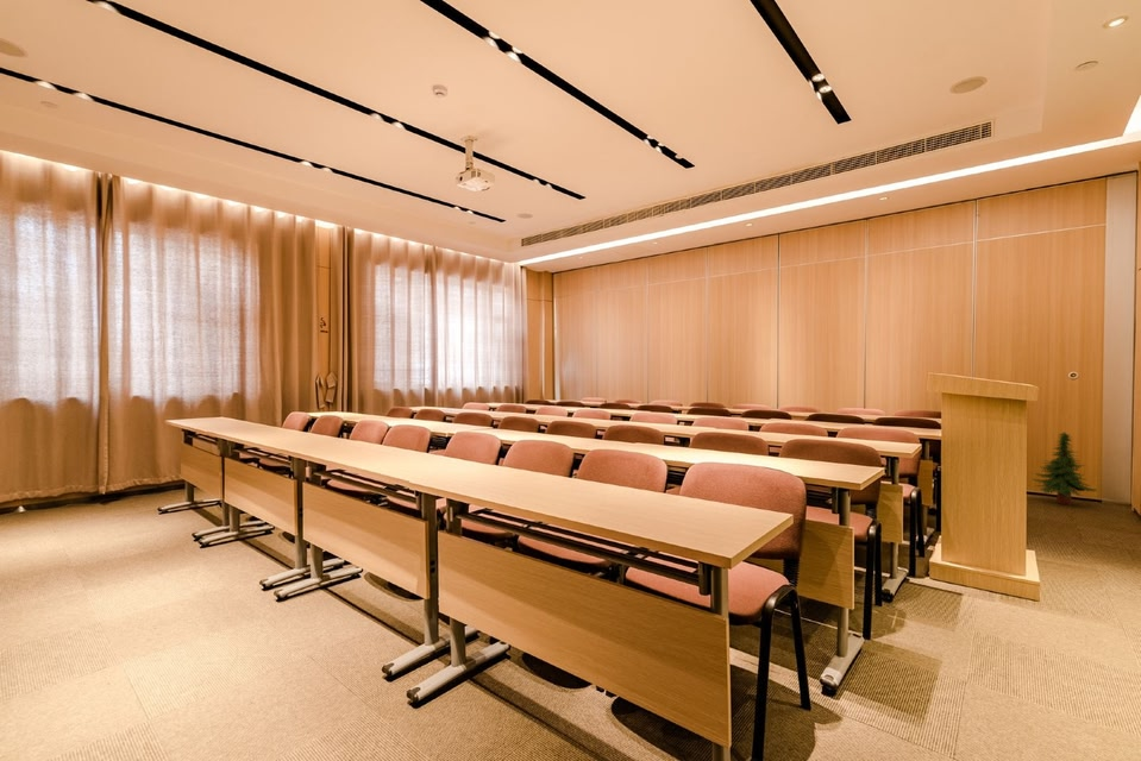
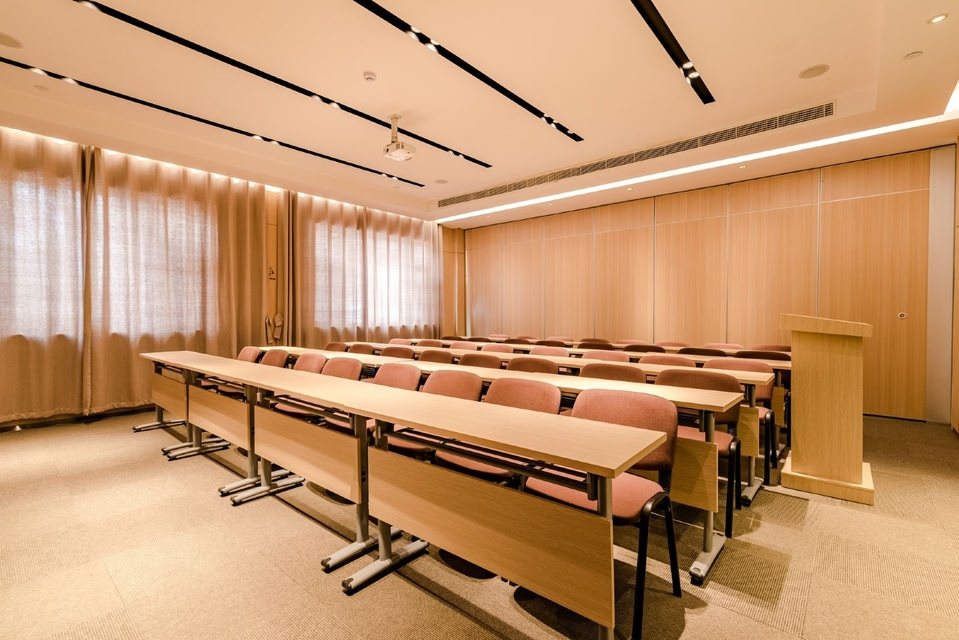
- tree (1064, 467)
